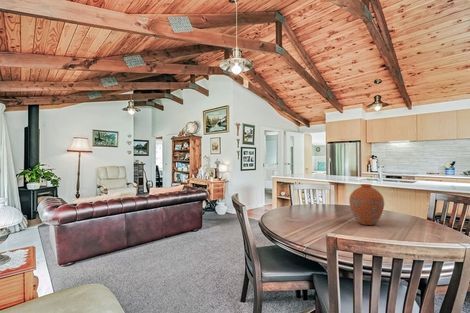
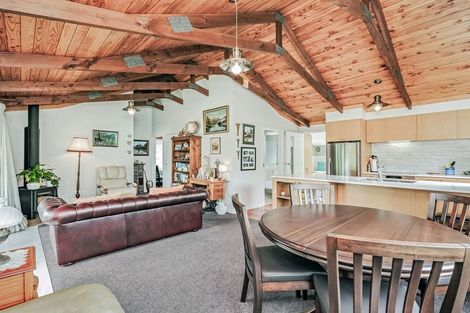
- vase (366, 203)
